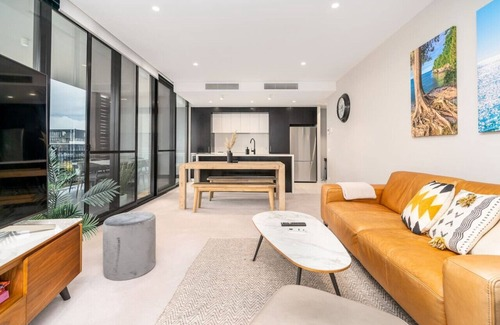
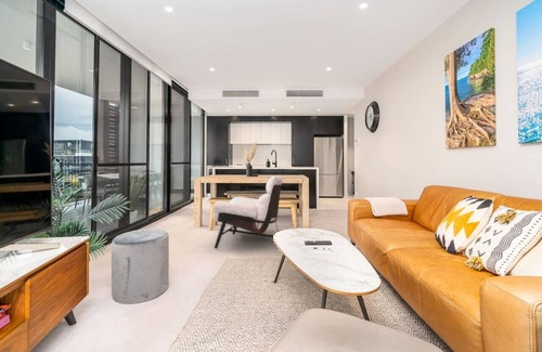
+ lounge chair (248, 208)
